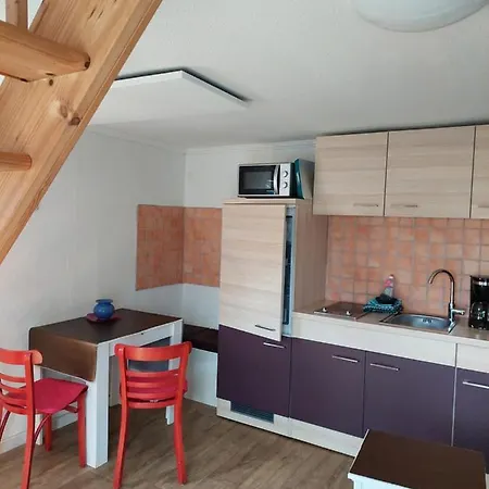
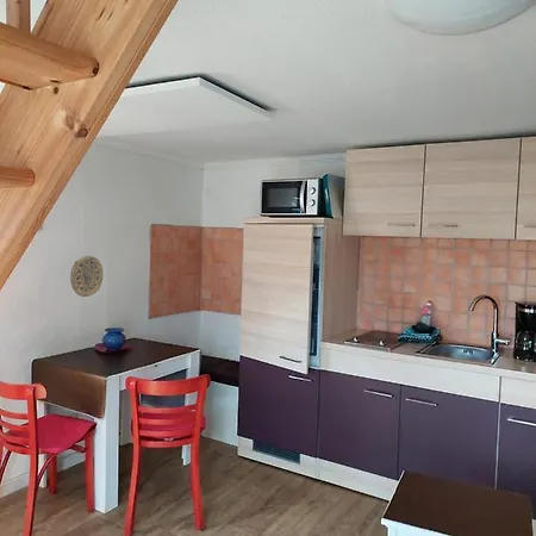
+ decorative plate (87, 276)
